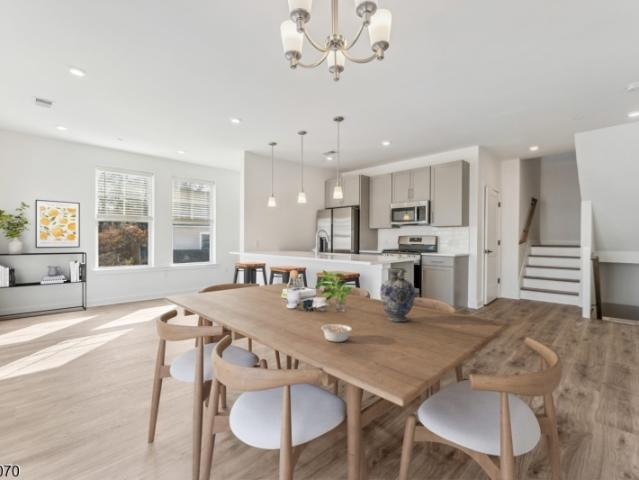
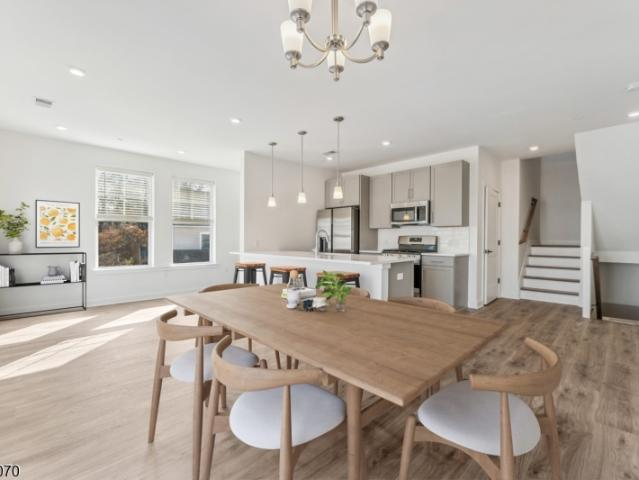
- legume (337, 332)
- decorative vase (397, 293)
